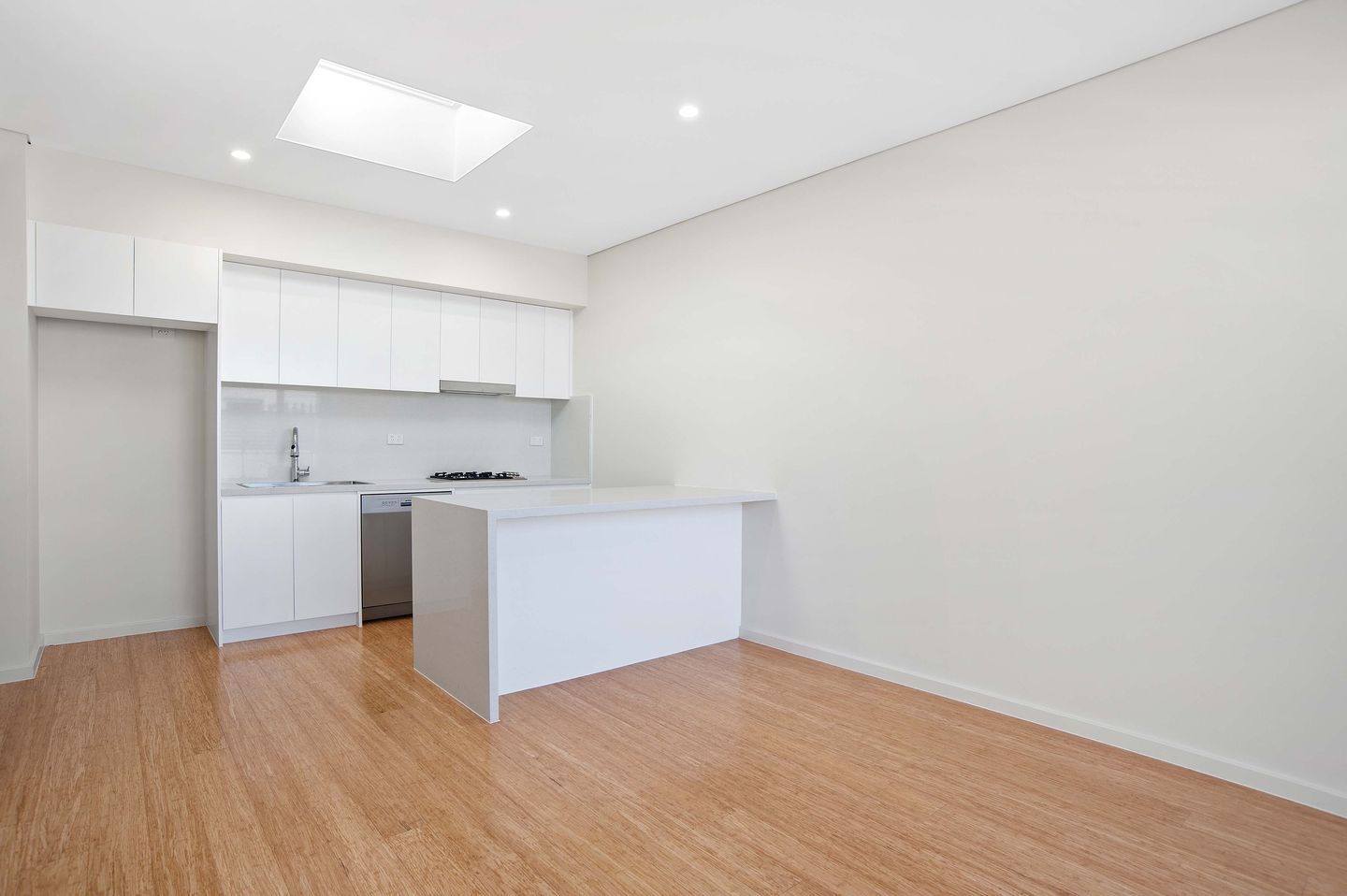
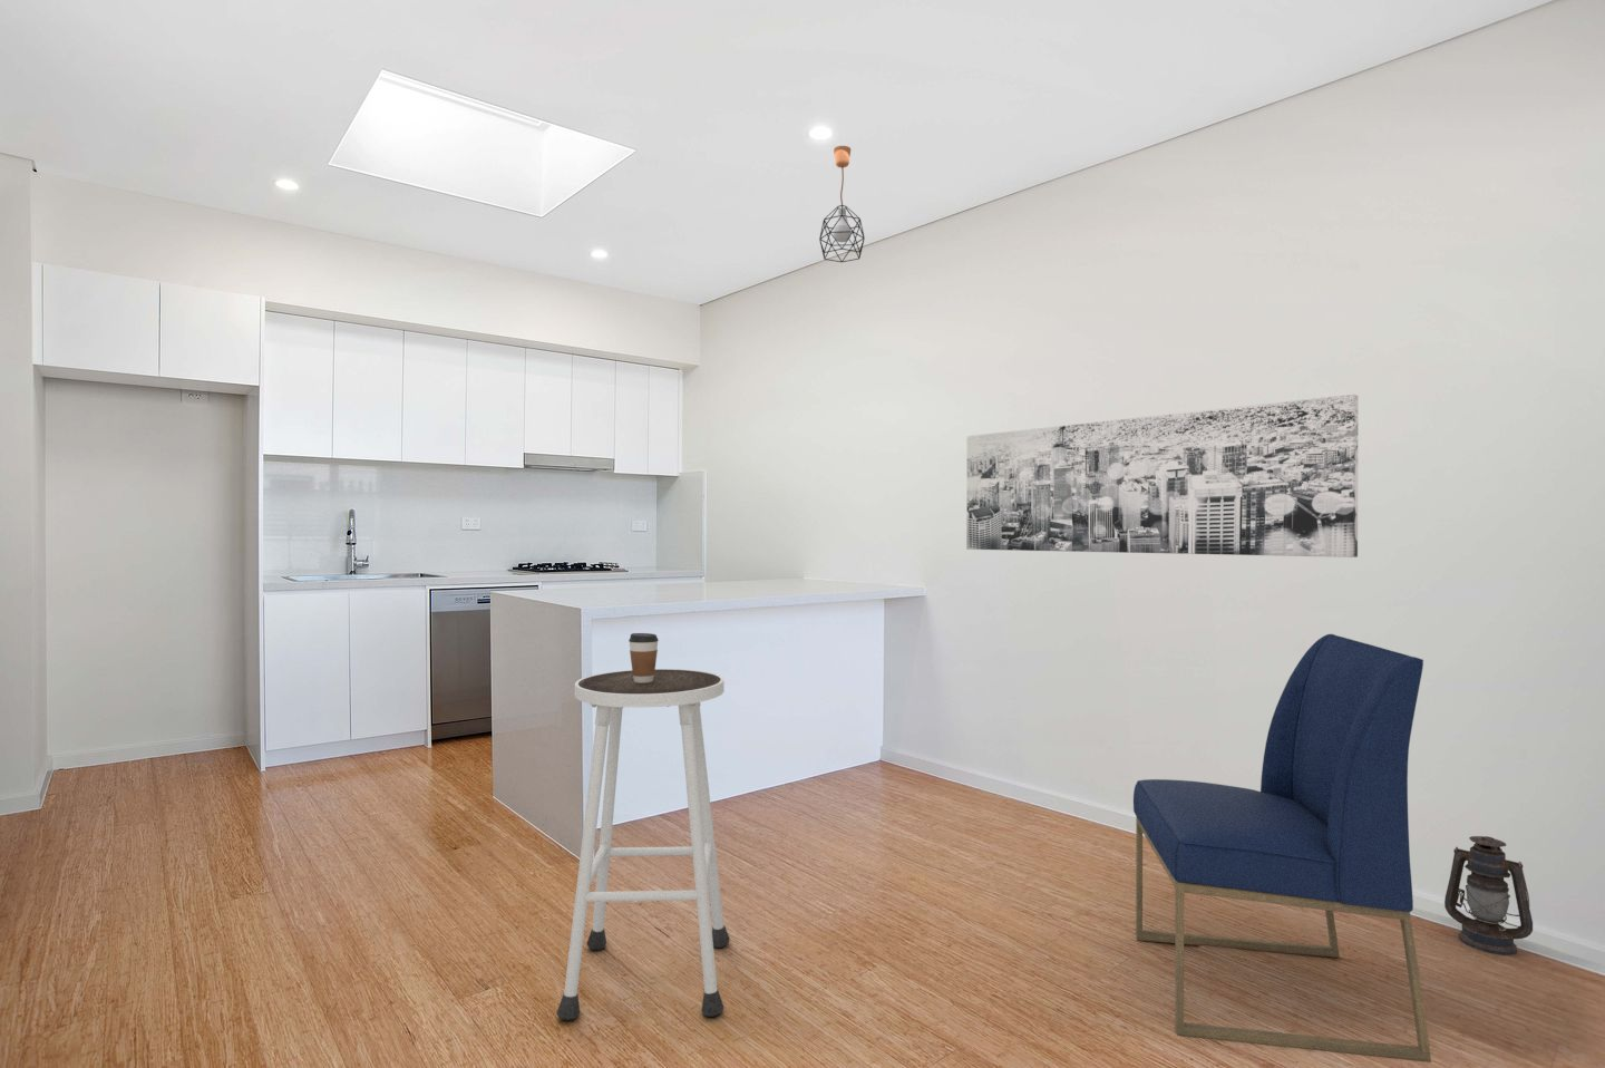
+ chair (1261, 816)
+ wall art (1128, 485)
+ lantern (1488, 889)
+ pendant light (841, 201)
+ coffee cup (643, 657)
+ stool (649, 847)
